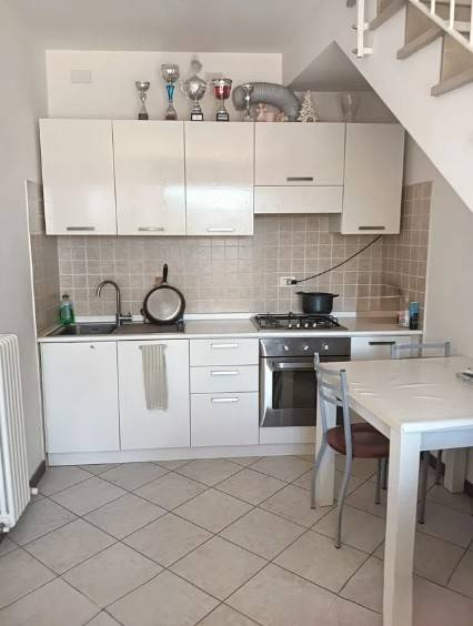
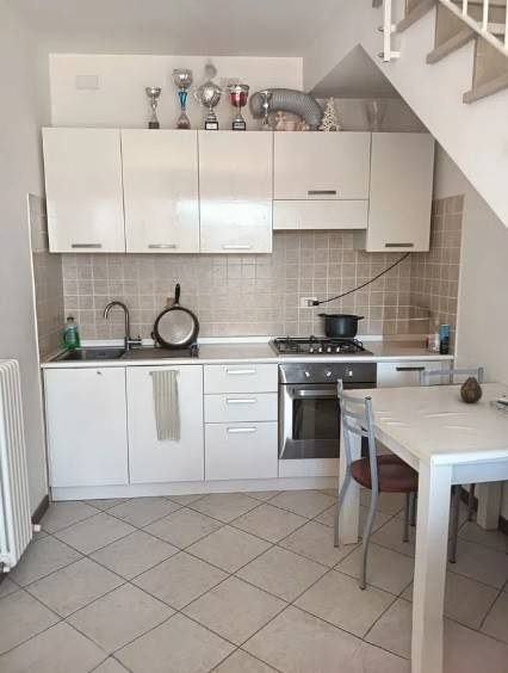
+ fruit (471, 389)
